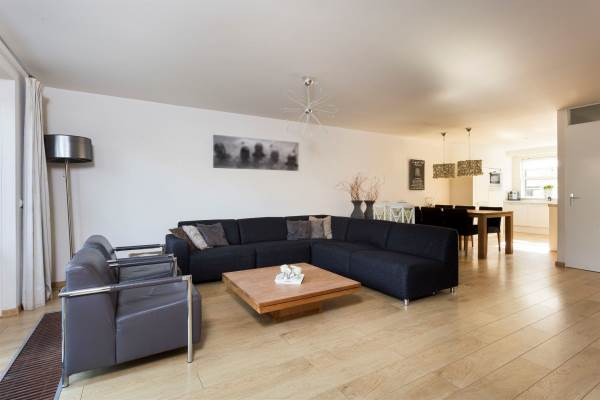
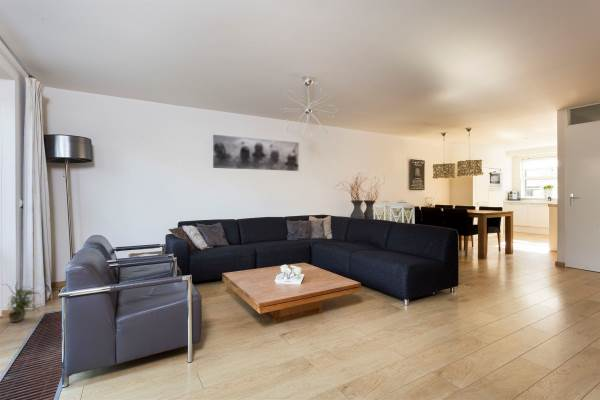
+ potted plant (20, 300)
